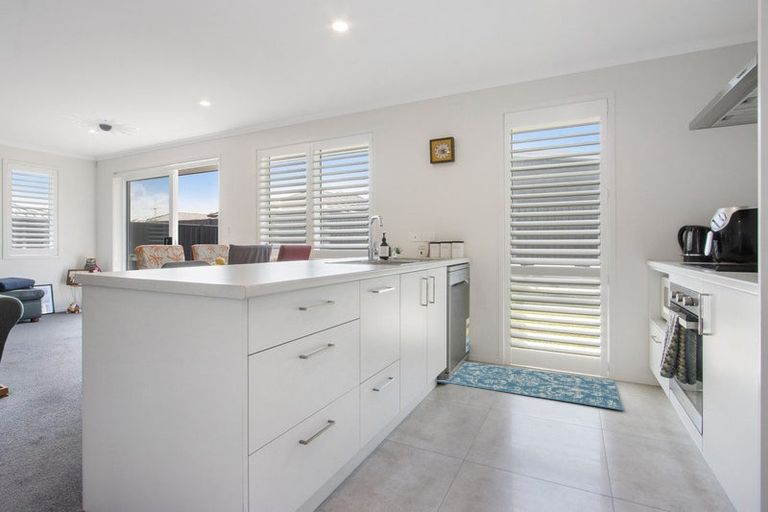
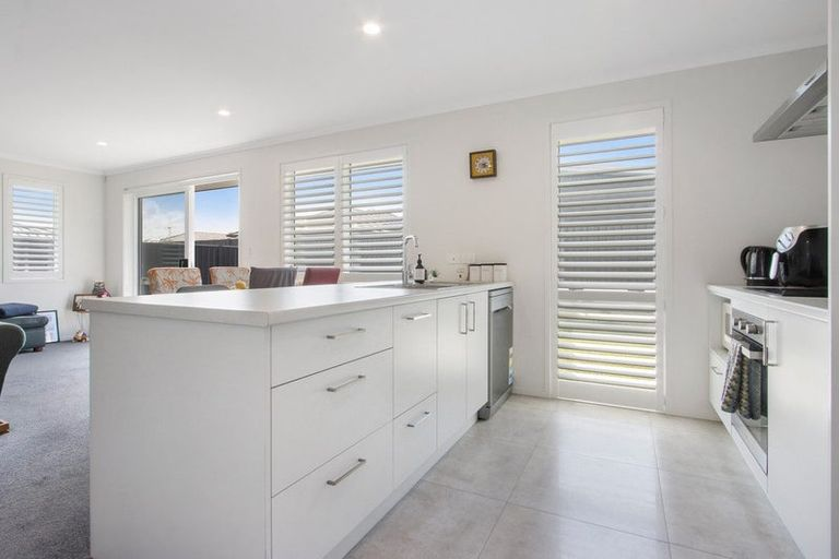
- ceiling light (105, 125)
- rug (523, 380)
